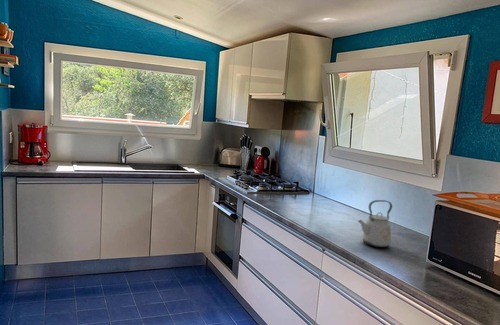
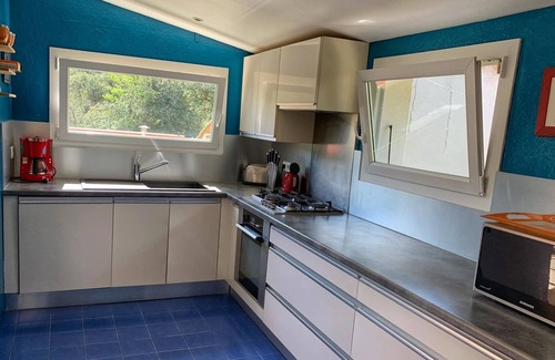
- kettle (374, 222)
